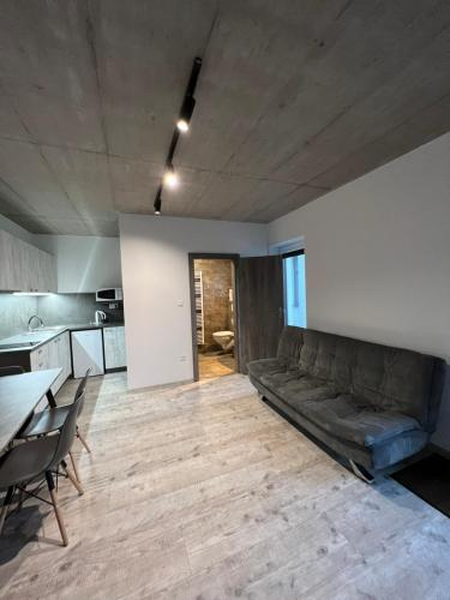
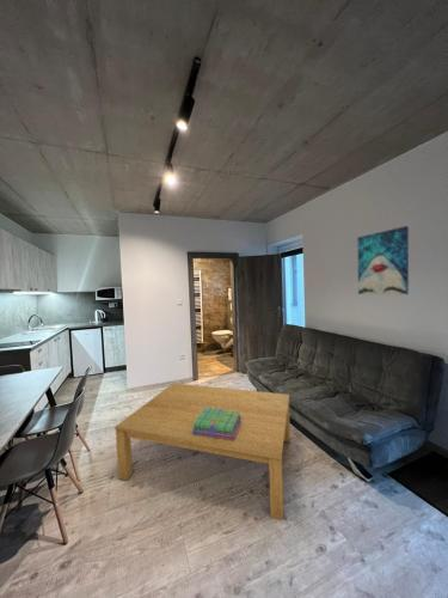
+ coffee table (210, 437)
+ stack of books (217, 422)
+ wall art (380, 263)
